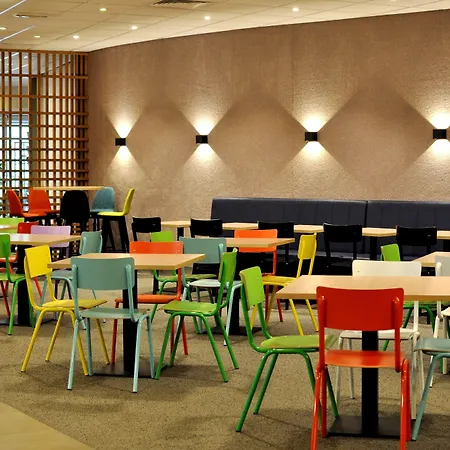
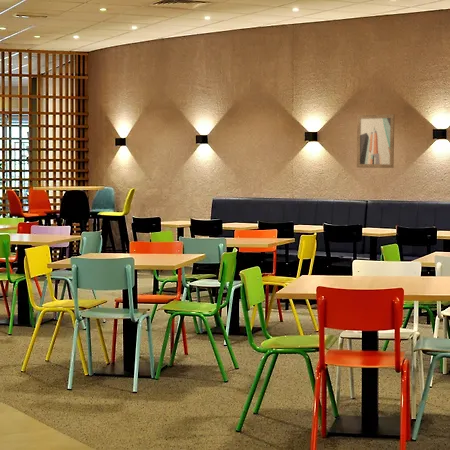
+ wall art (375, 141)
